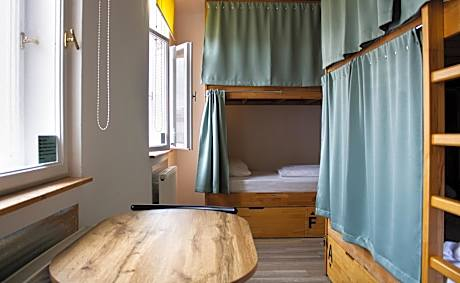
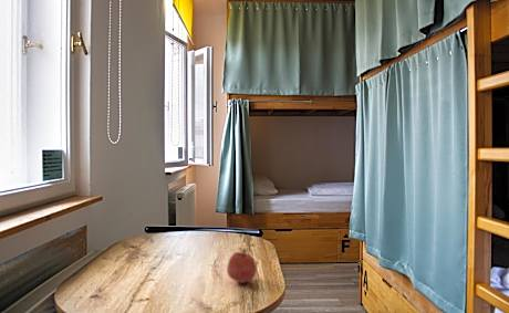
+ apple (241, 265)
